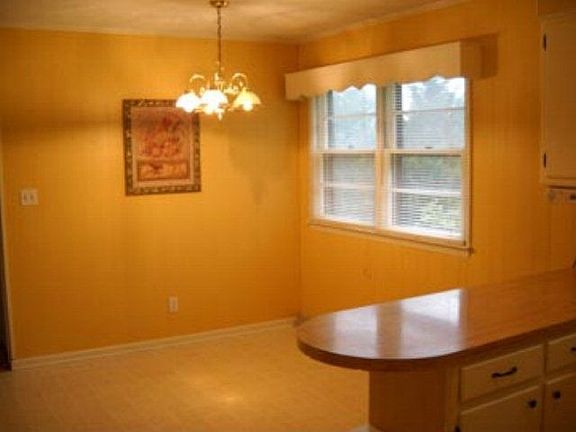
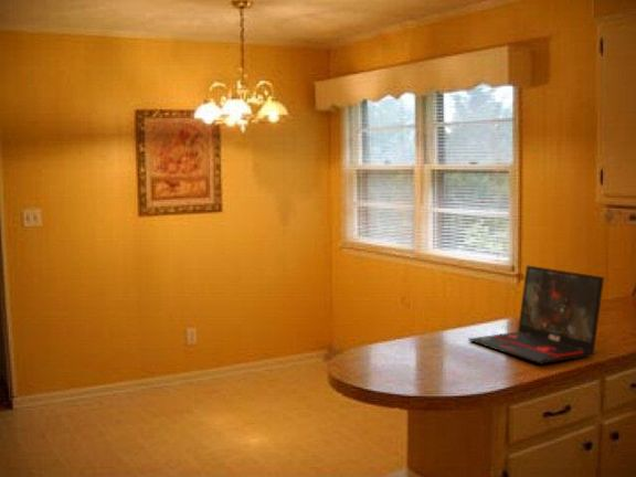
+ laptop (532, 310)
